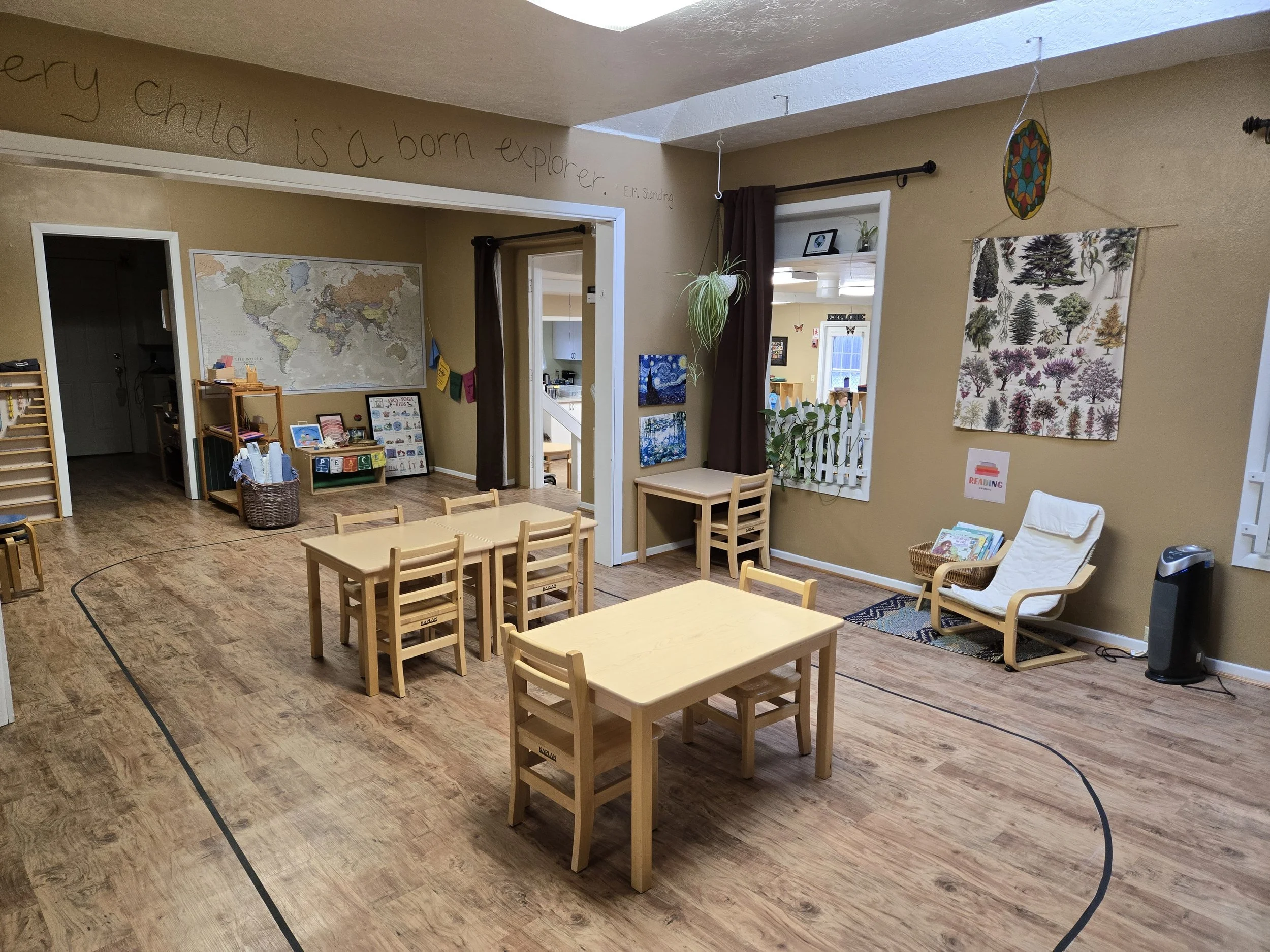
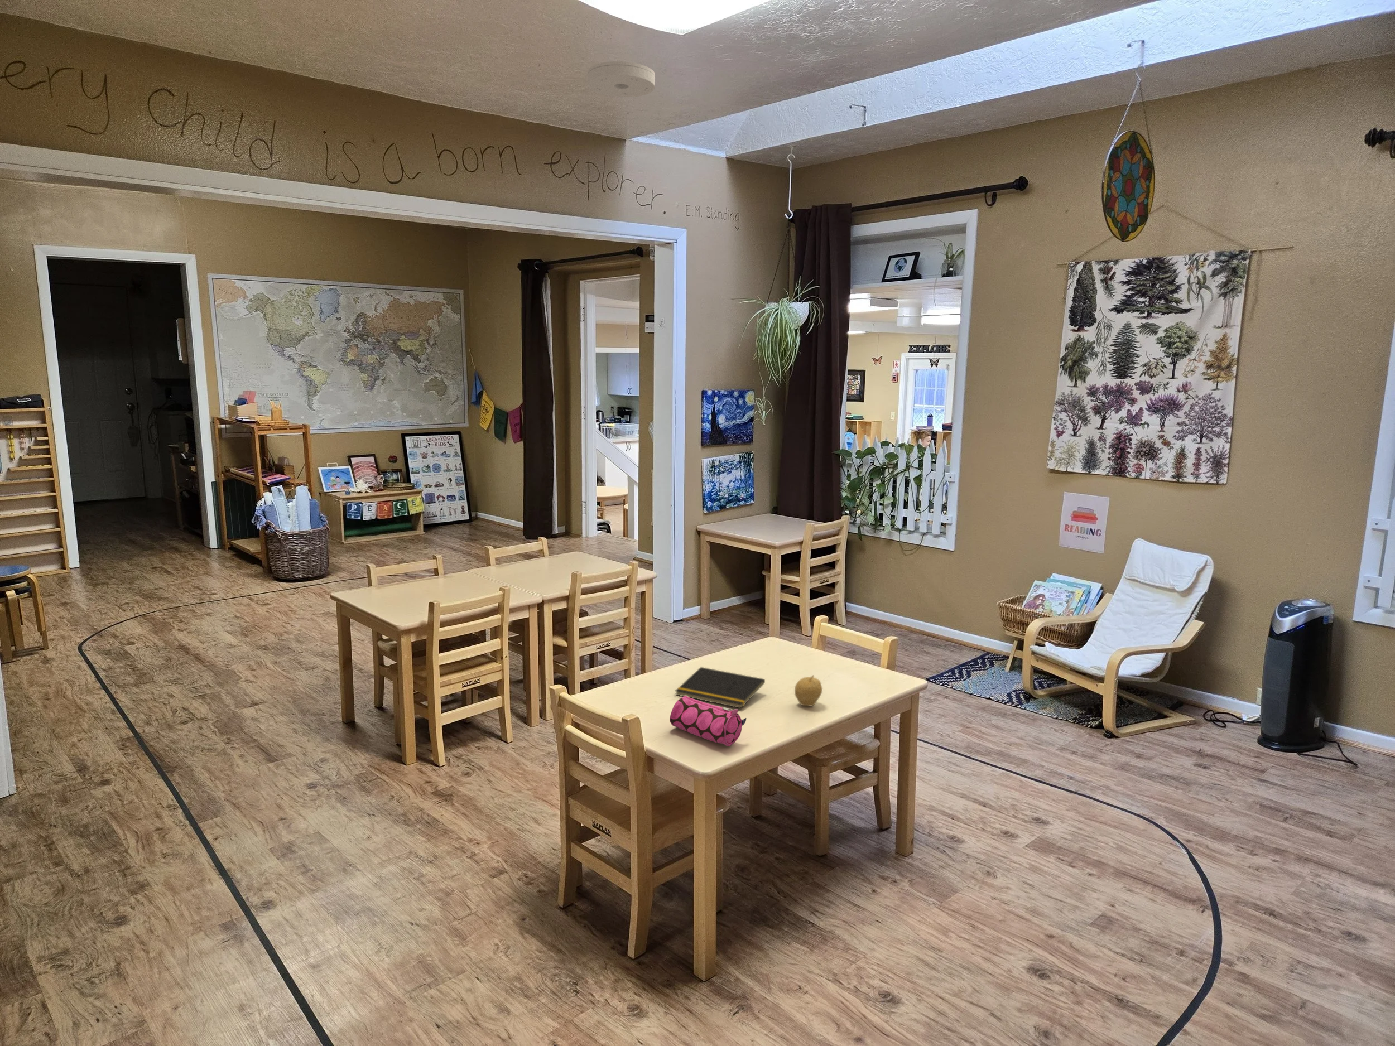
+ notepad (719, 687)
+ smoke detector (621, 80)
+ pencil case (705, 719)
+ fruit (808, 689)
